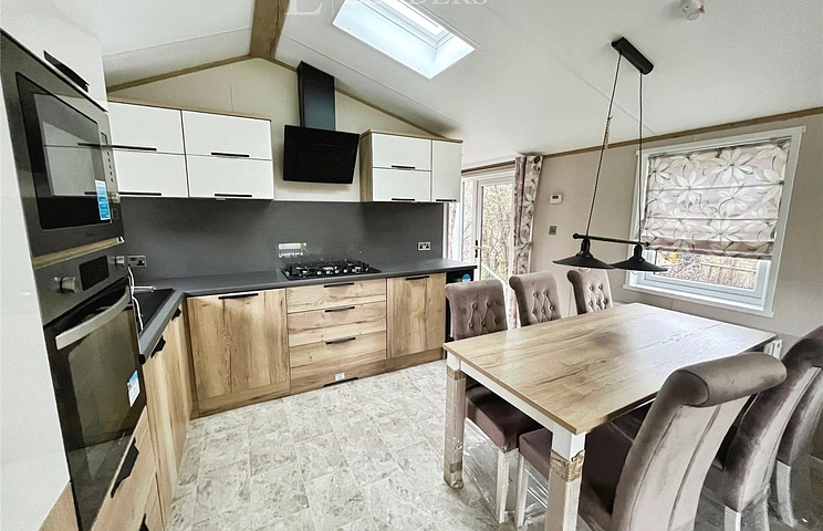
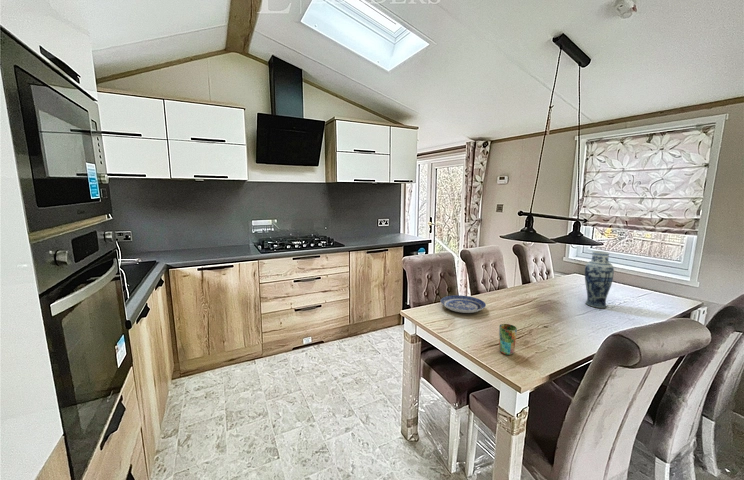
+ vase (598, 278)
+ plate (462, 305)
+ cup (507, 339)
